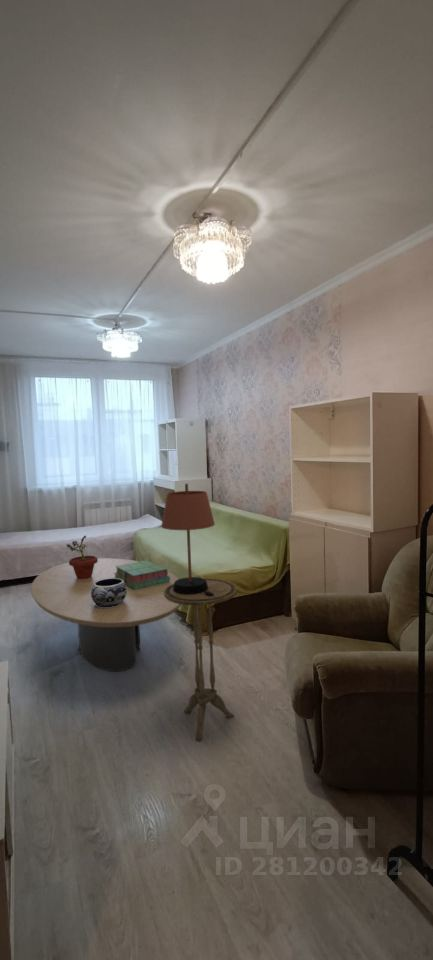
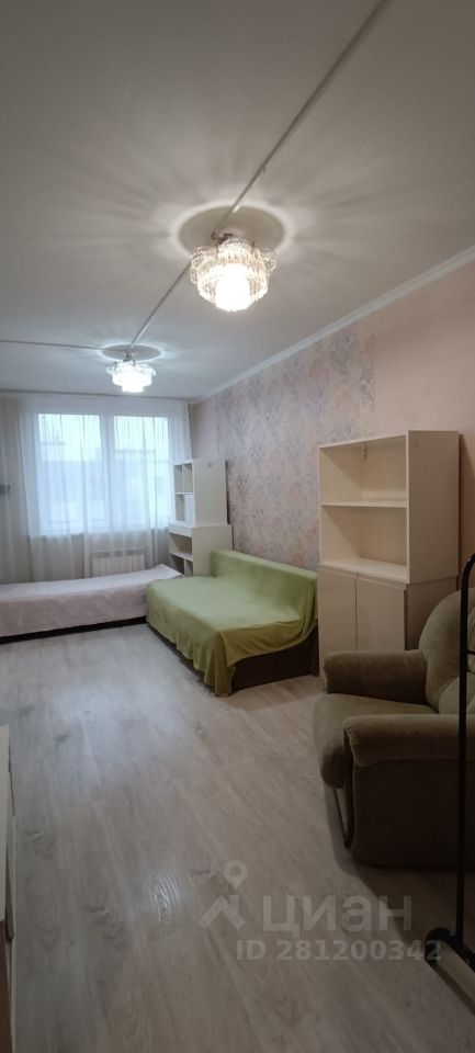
- decorative bowl (109, 591)
- coffee table (107, 615)
- table lamp (189, 536)
- potted plant (82, 555)
- side table (201, 656)
- stack of books (141, 573)
